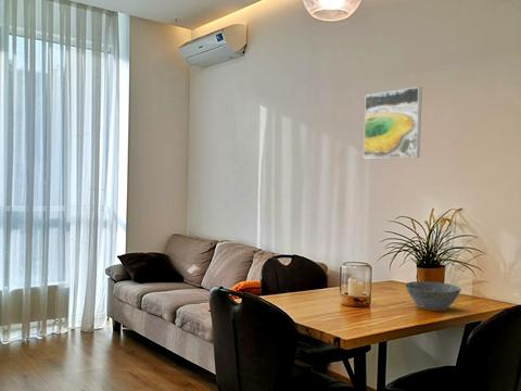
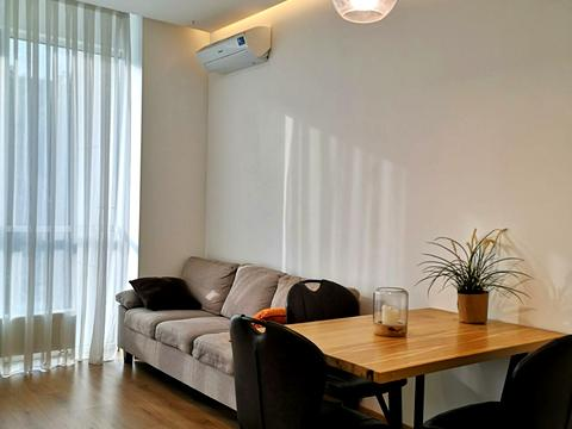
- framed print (391, 124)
- bowl (431, 297)
